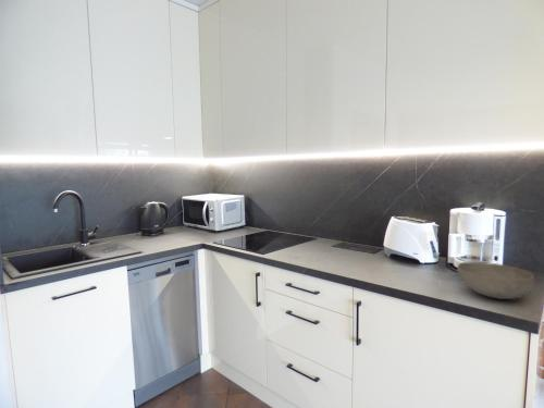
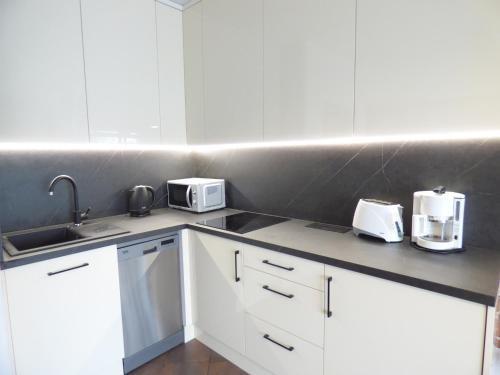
- bowl (493, 282)
